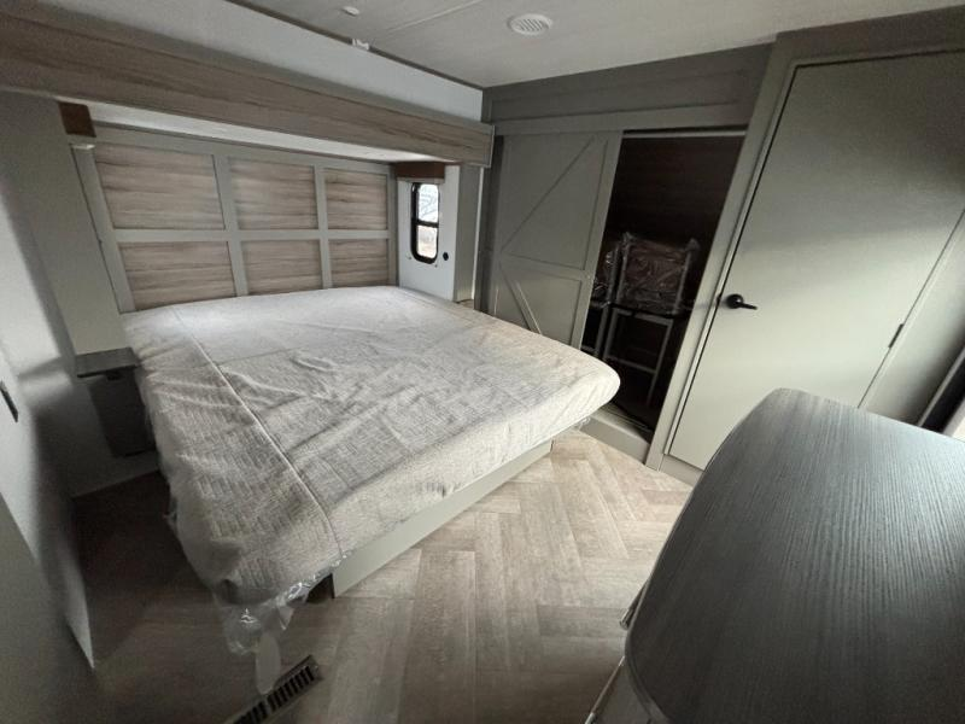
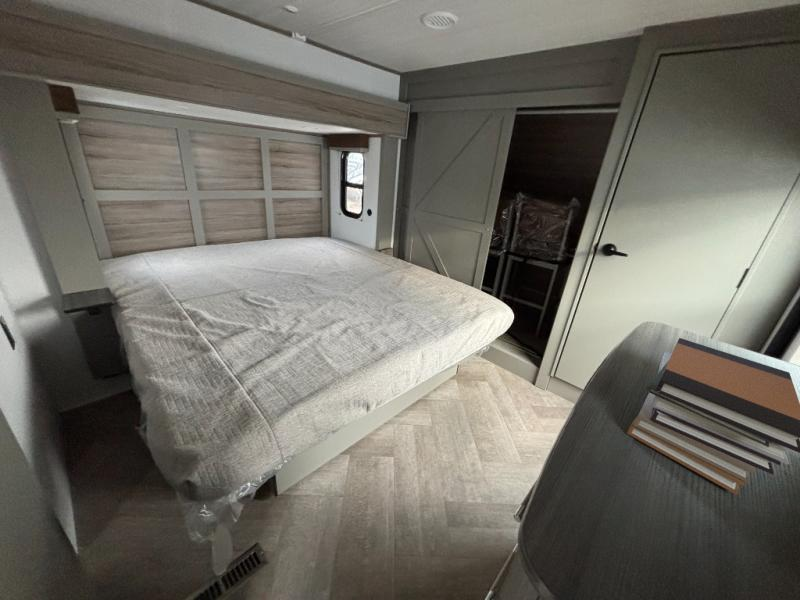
+ book stack (708, 403)
